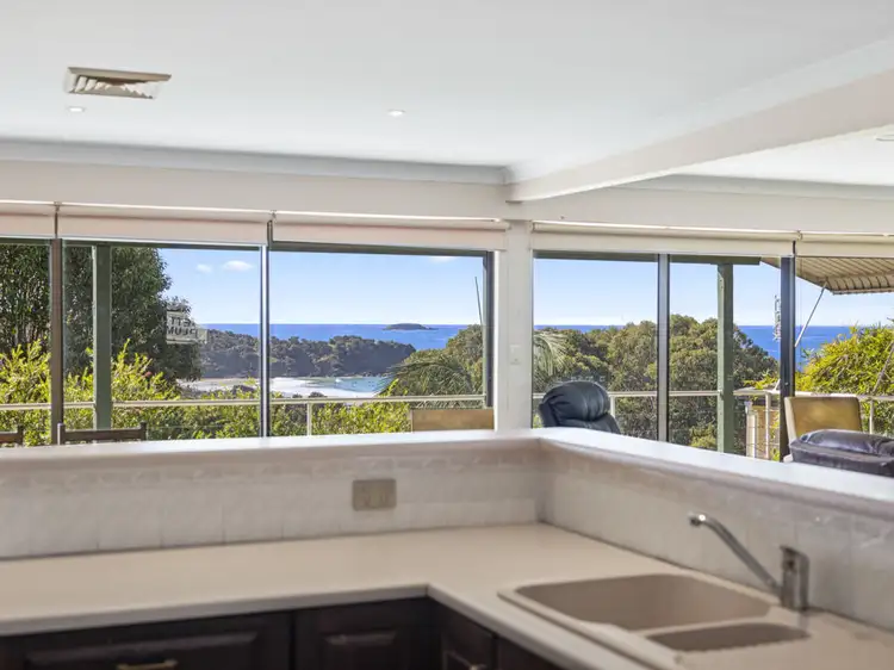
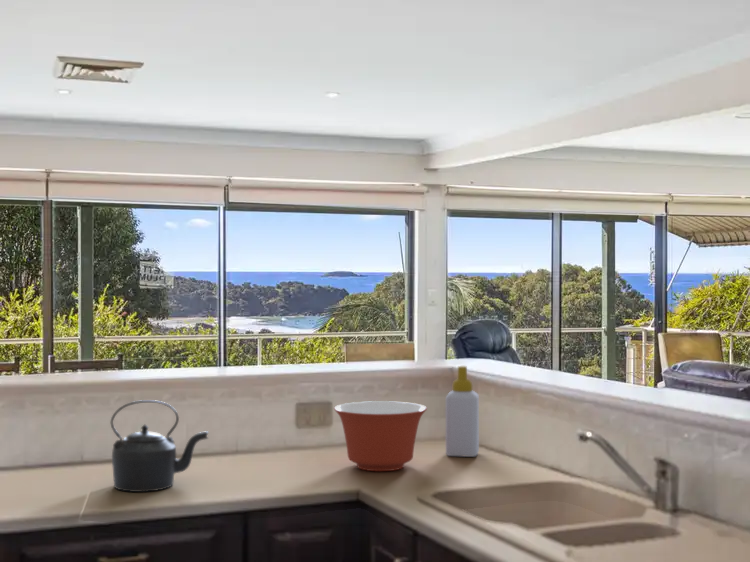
+ soap bottle (462, 410)
+ mixing bowl (380, 436)
+ kettle (160, 441)
